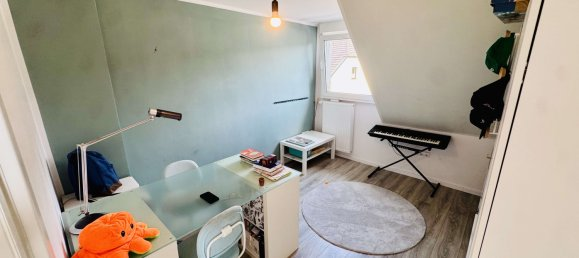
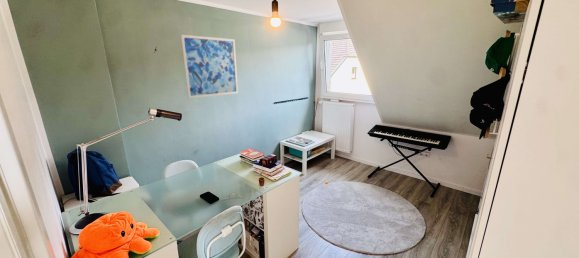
+ wall art (212, 67)
